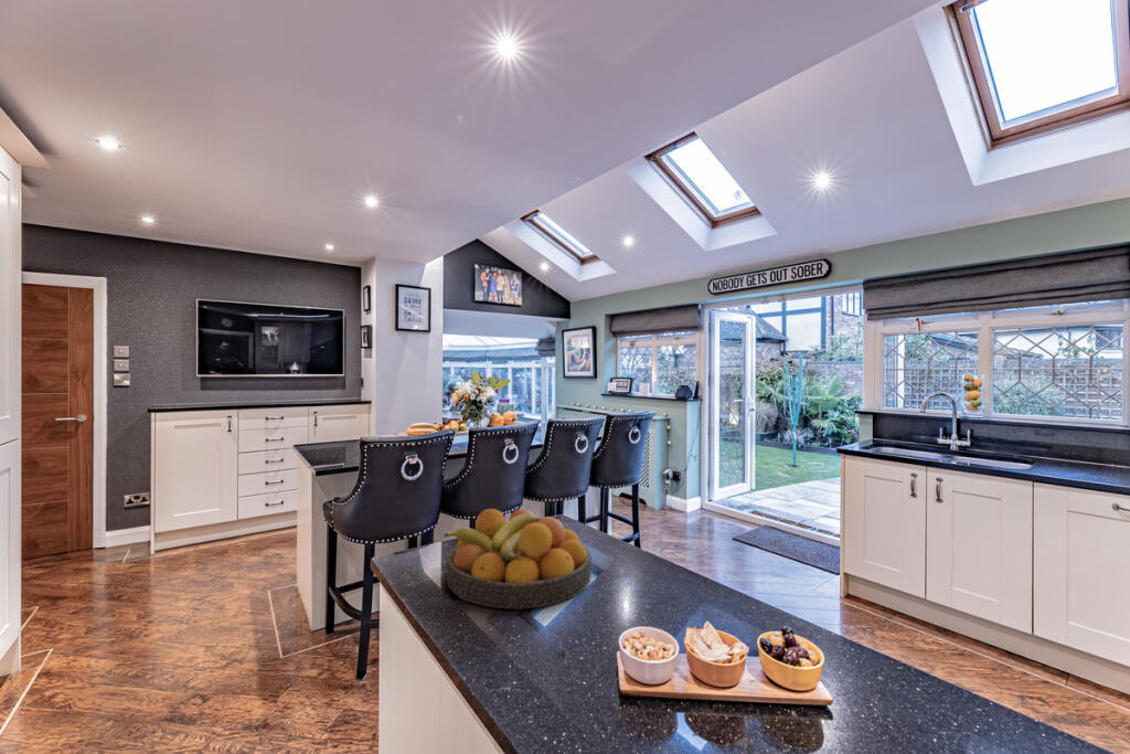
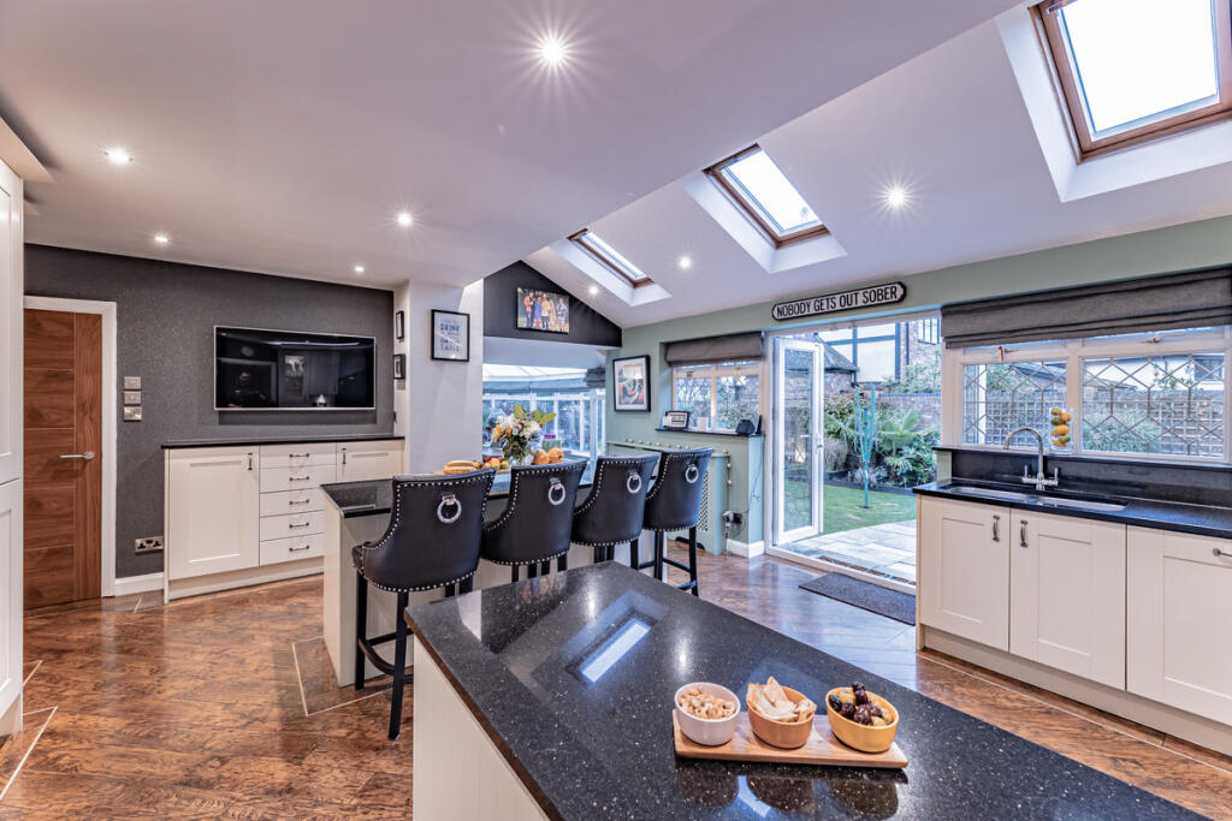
- fruit bowl (520, 544)
